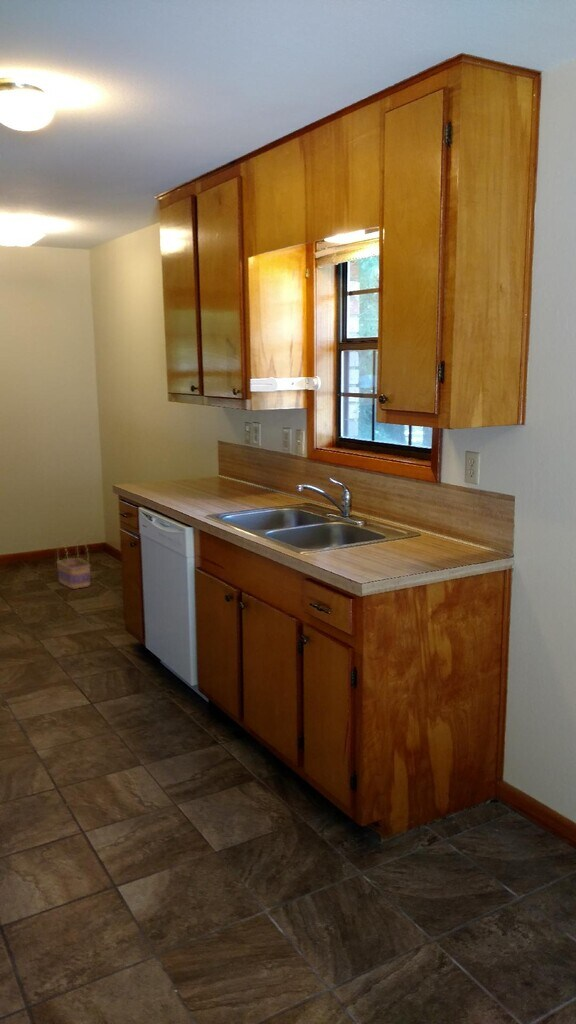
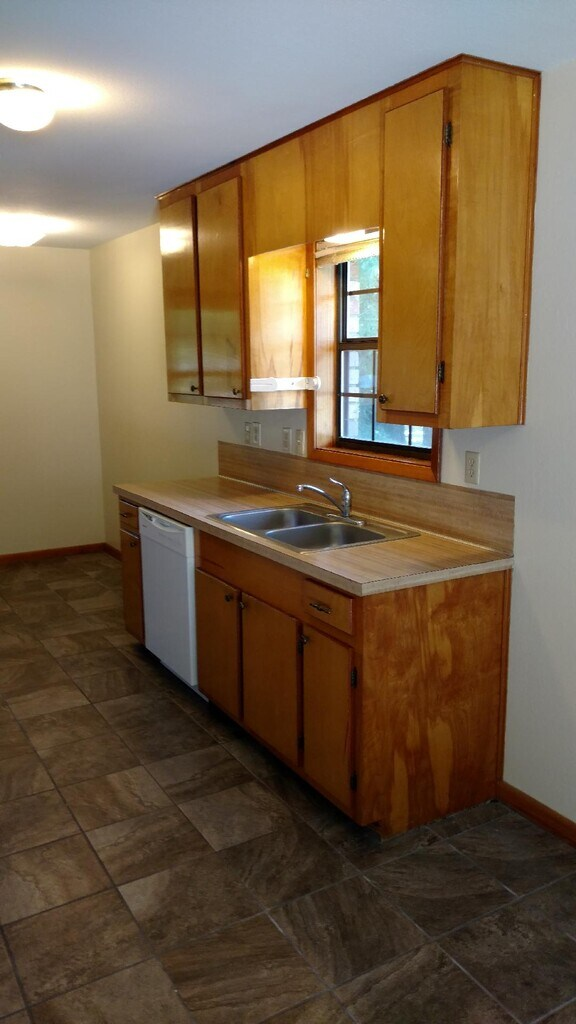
- basket (73, 562)
